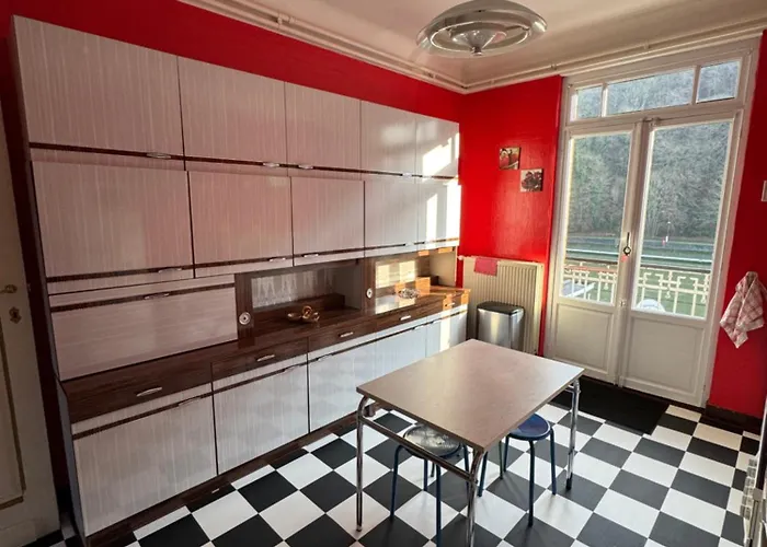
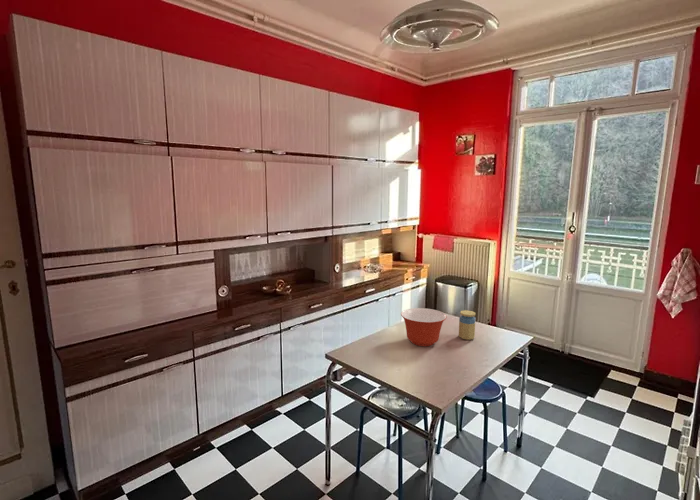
+ jar (467, 325)
+ mixing bowl (423, 328)
